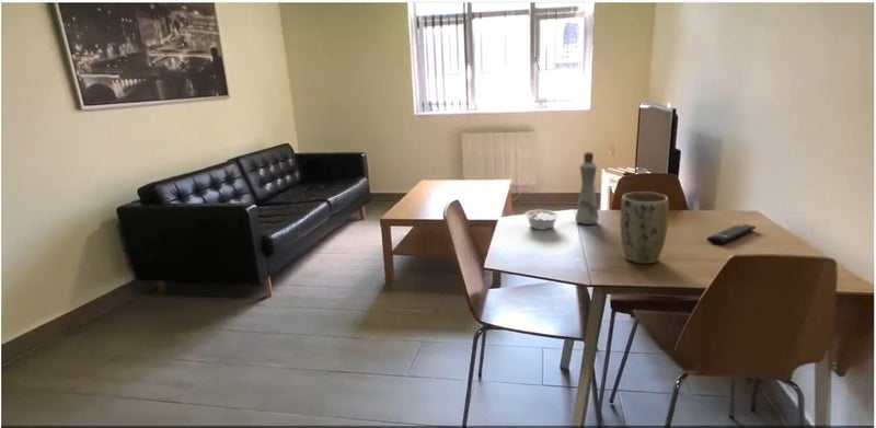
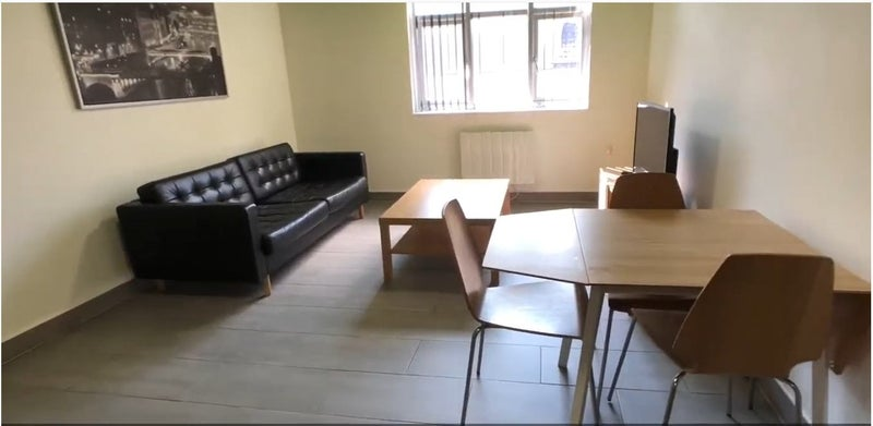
- remote control (731, 233)
- plant pot (643, 228)
- legume (542, 219)
- bottle (587, 187)
